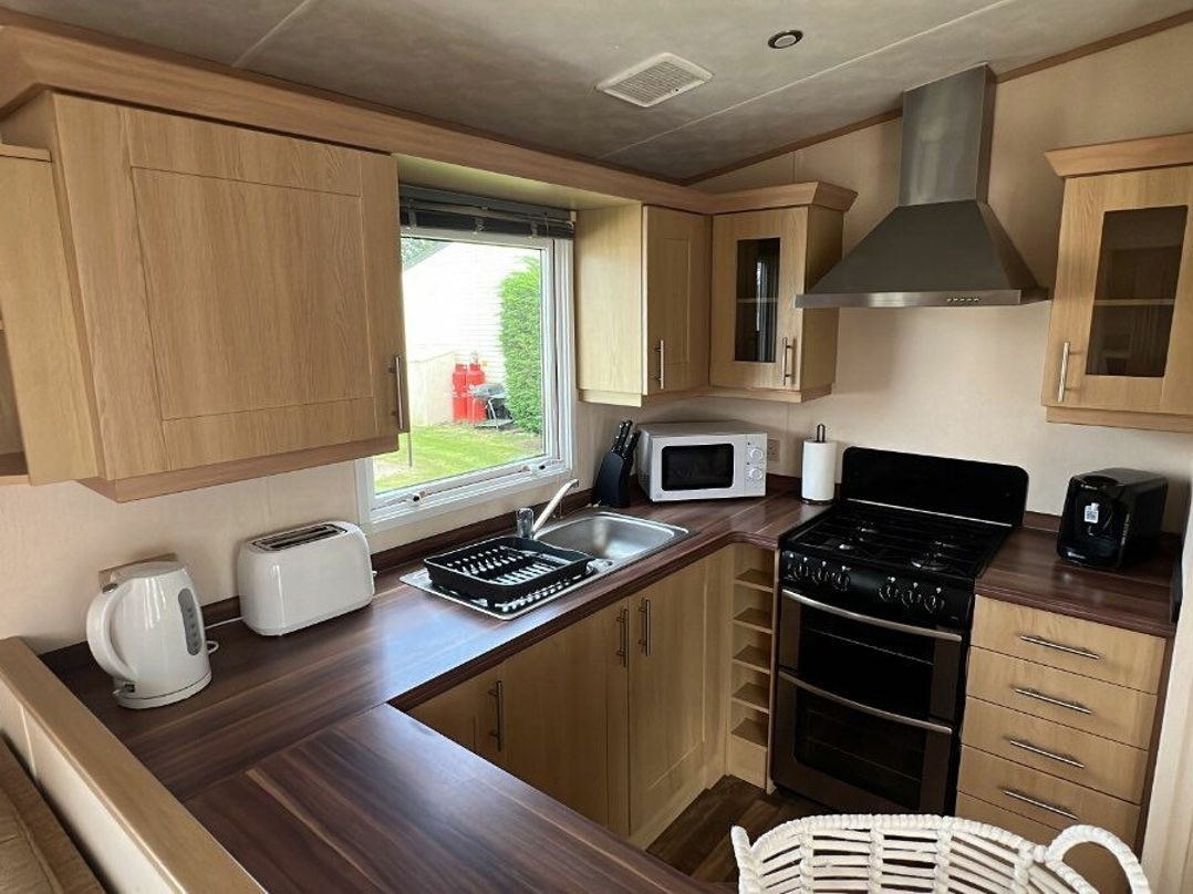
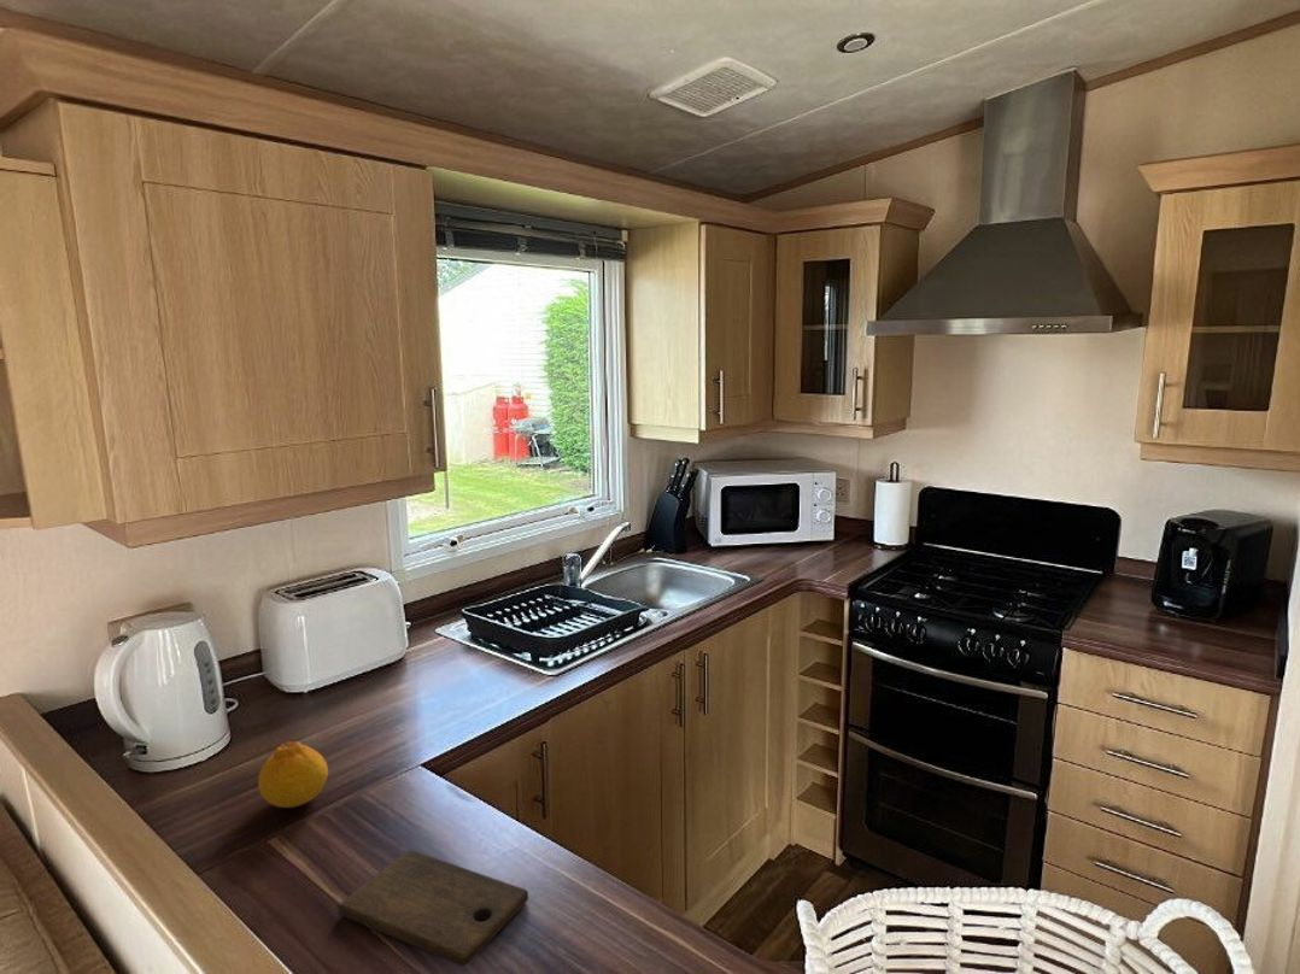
+ cutting board (434, 902)
+ fruit (293, 773)
